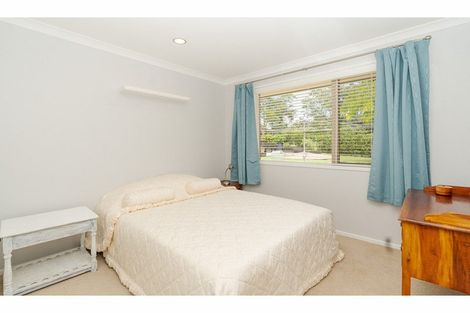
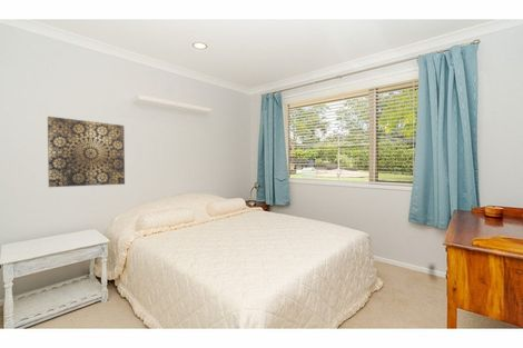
+ wall art (89, 153)
